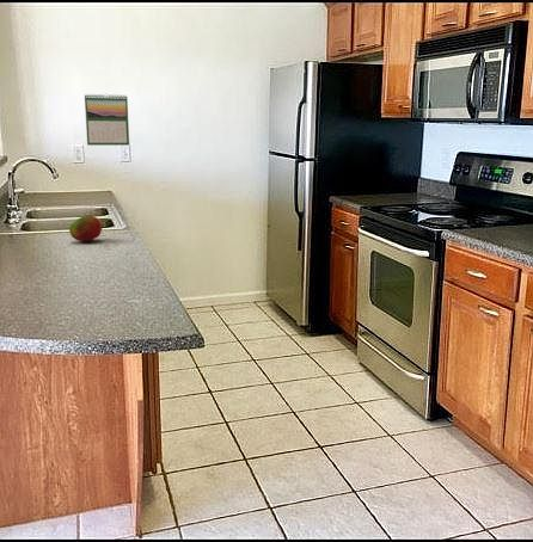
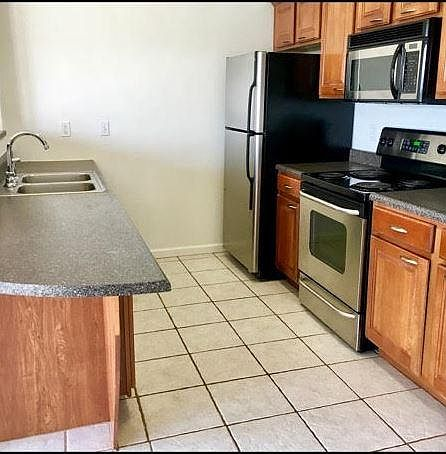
- calendar (106, 119)
- fruit (85, 228)
